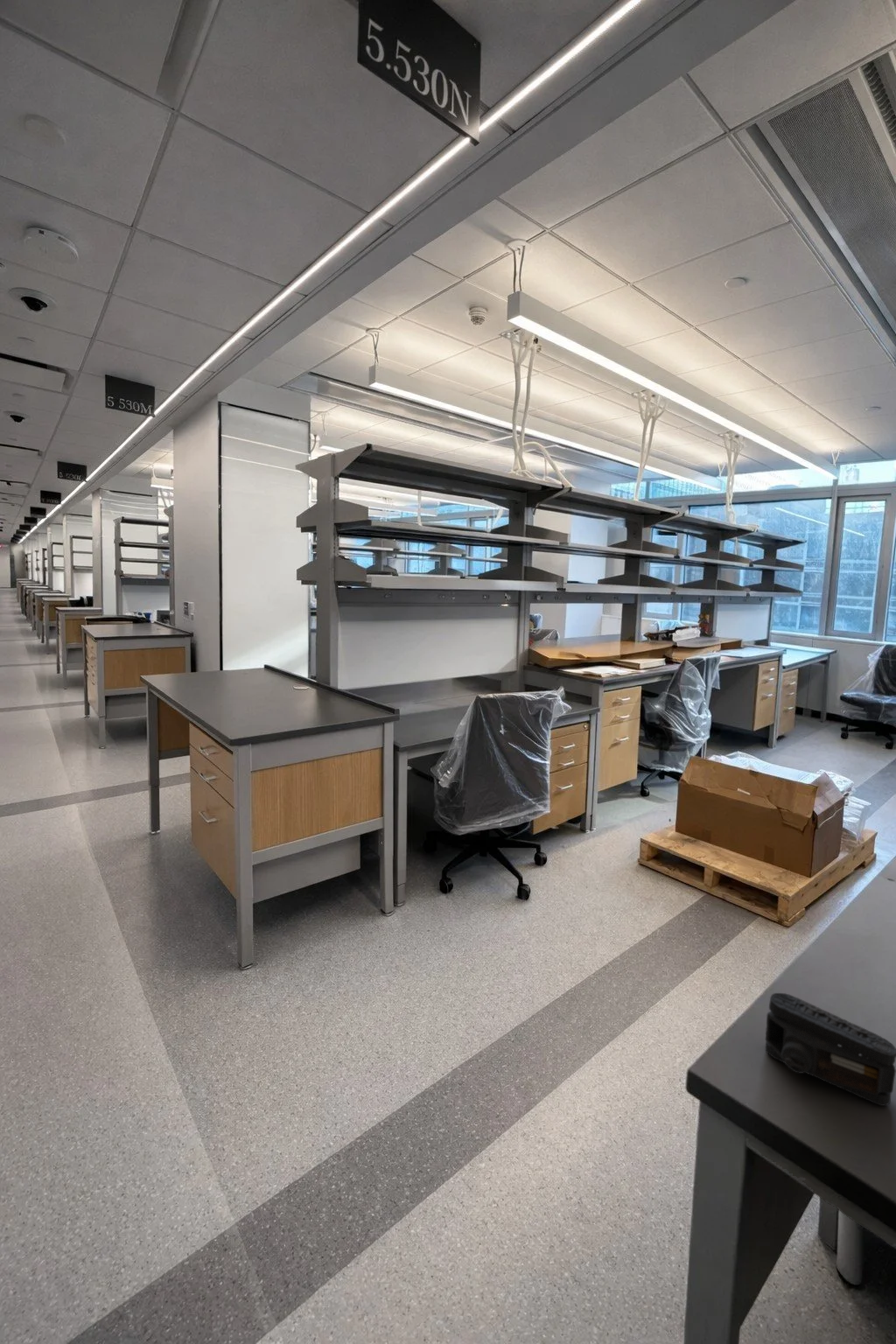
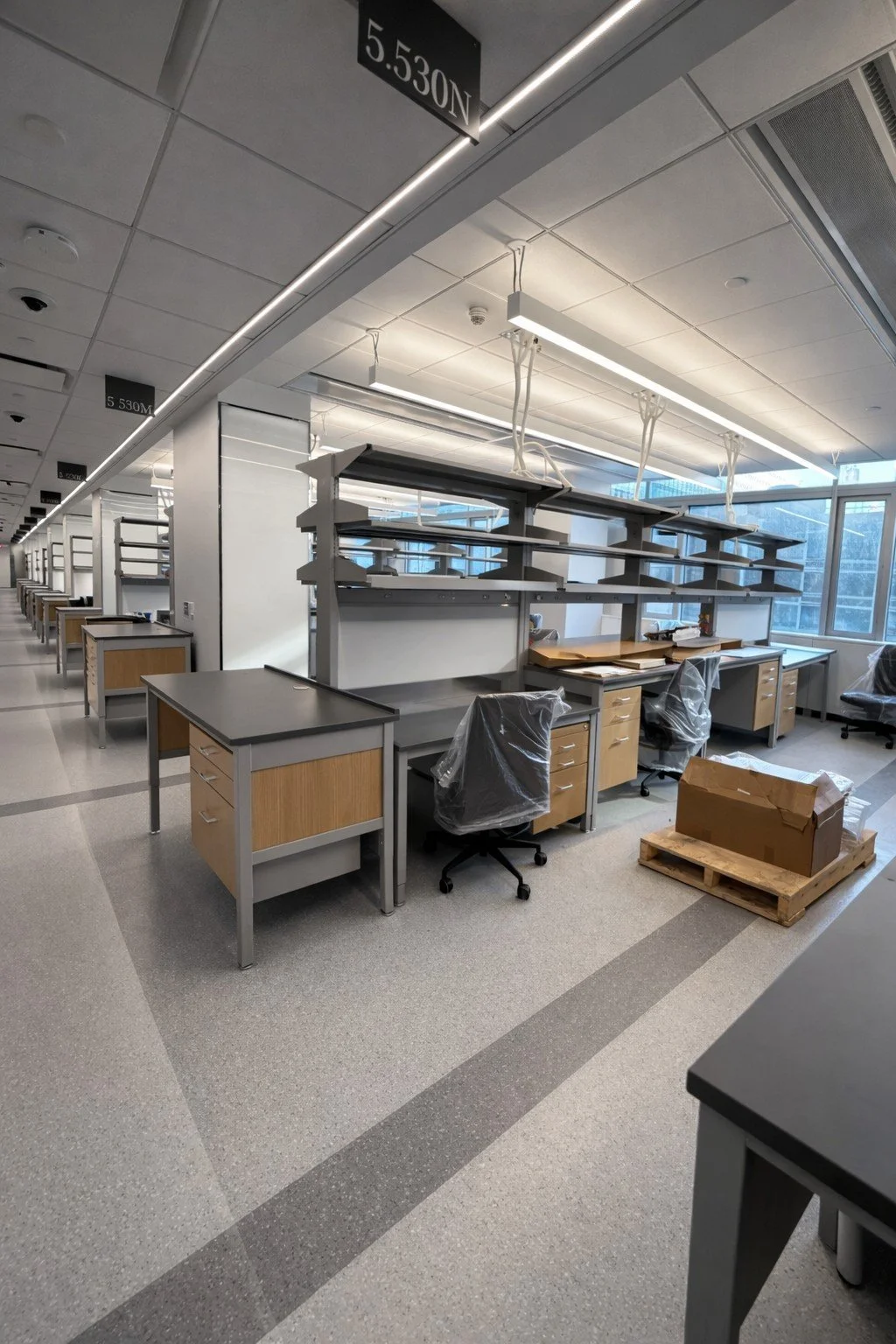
- cigarette pack (822, 1056)
